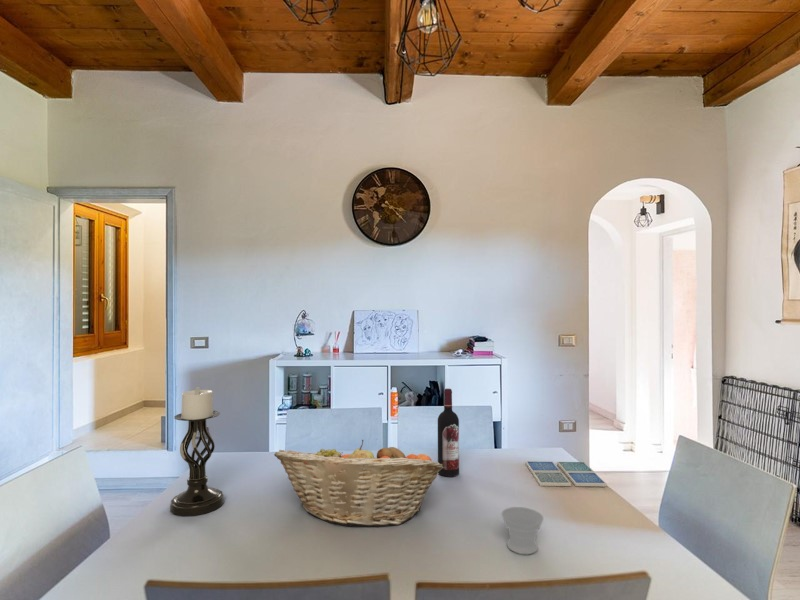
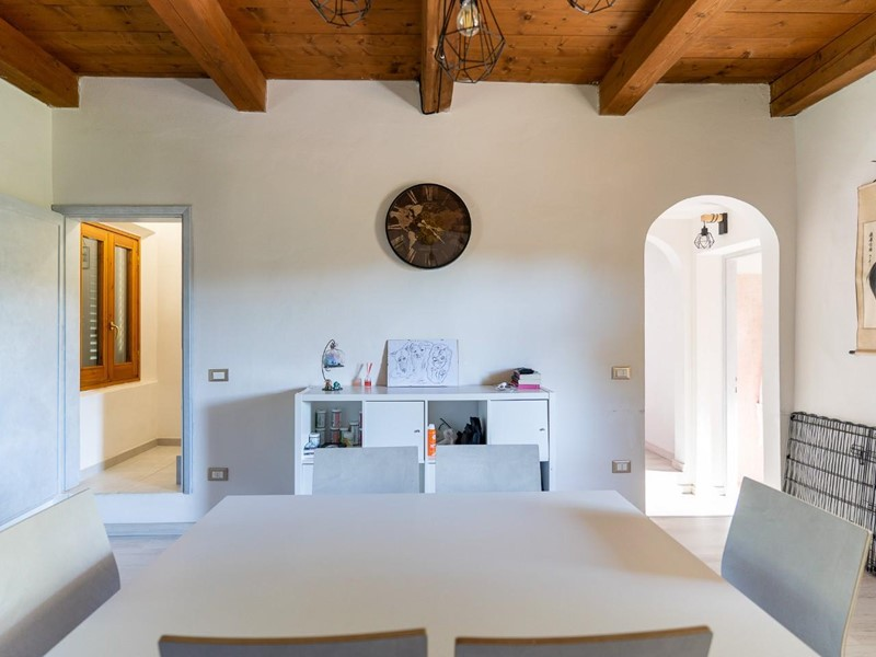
- candle holder (197, 446)
- cup (522, 531)
- wine bottle (448, 431)
- drink coaster (562, 473)
- fruit basket (358, 472)
